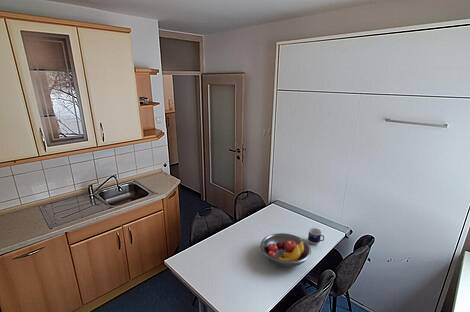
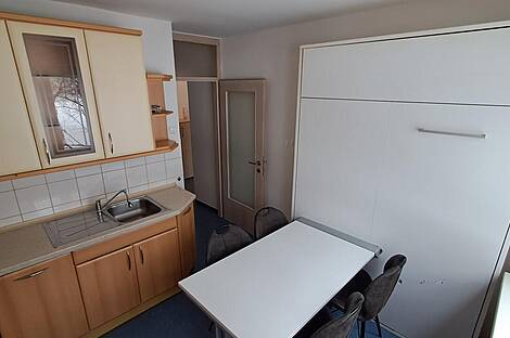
- cup (316, 237)
- fruit bowl (285, 250)
